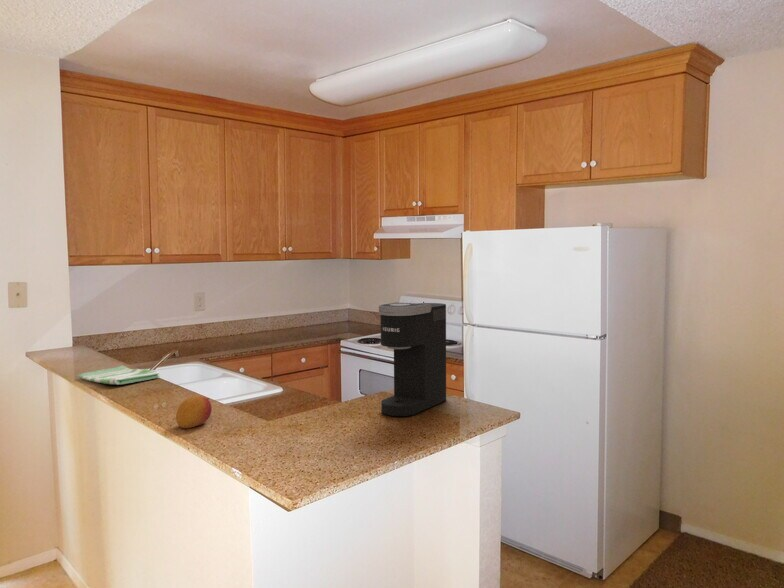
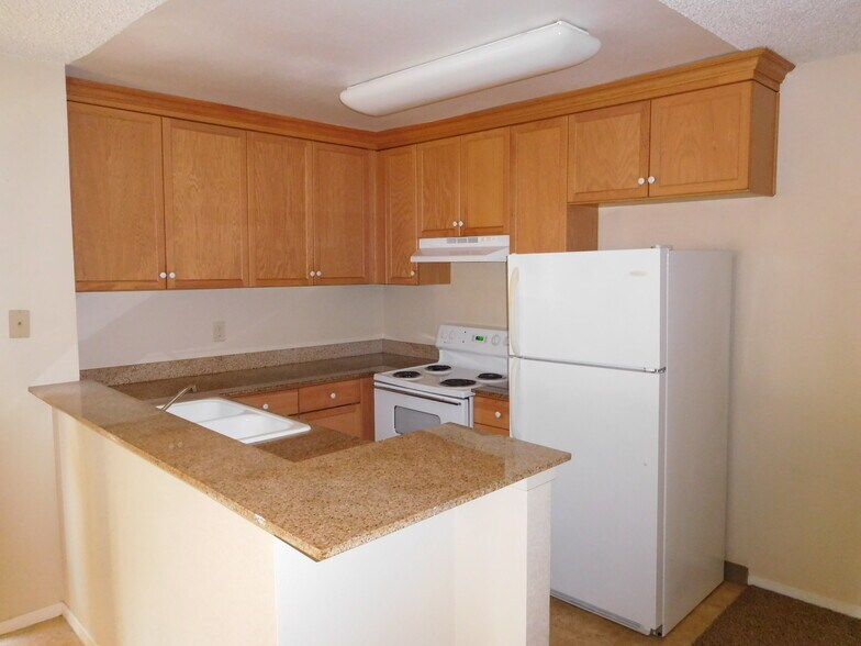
- coffee maker (414, 354)
- fruit (193, 411)
- dish towel (119, 374)
